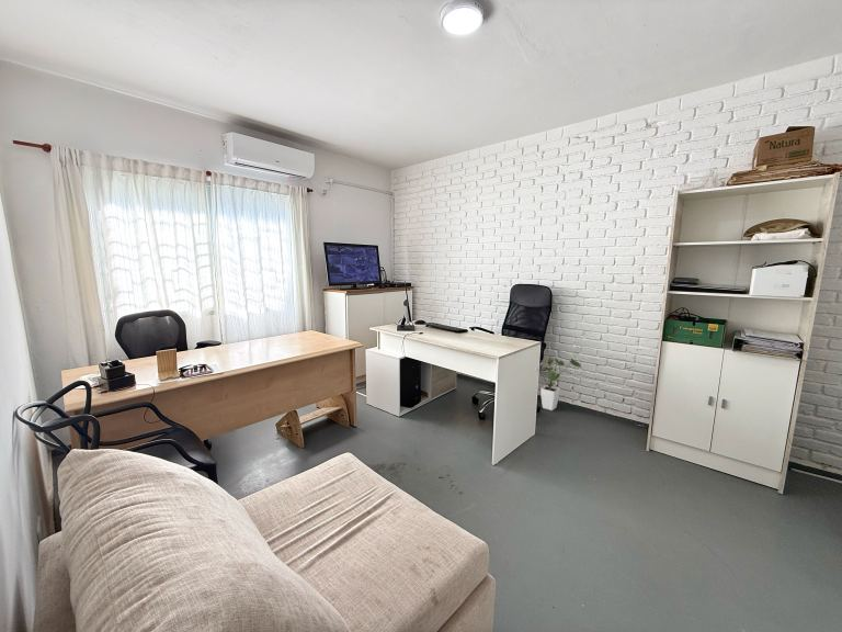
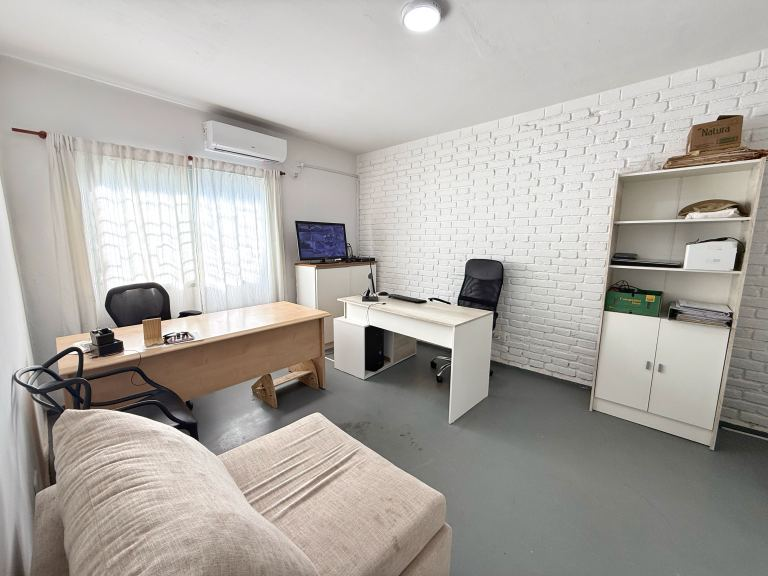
- house plant (553, 384)
